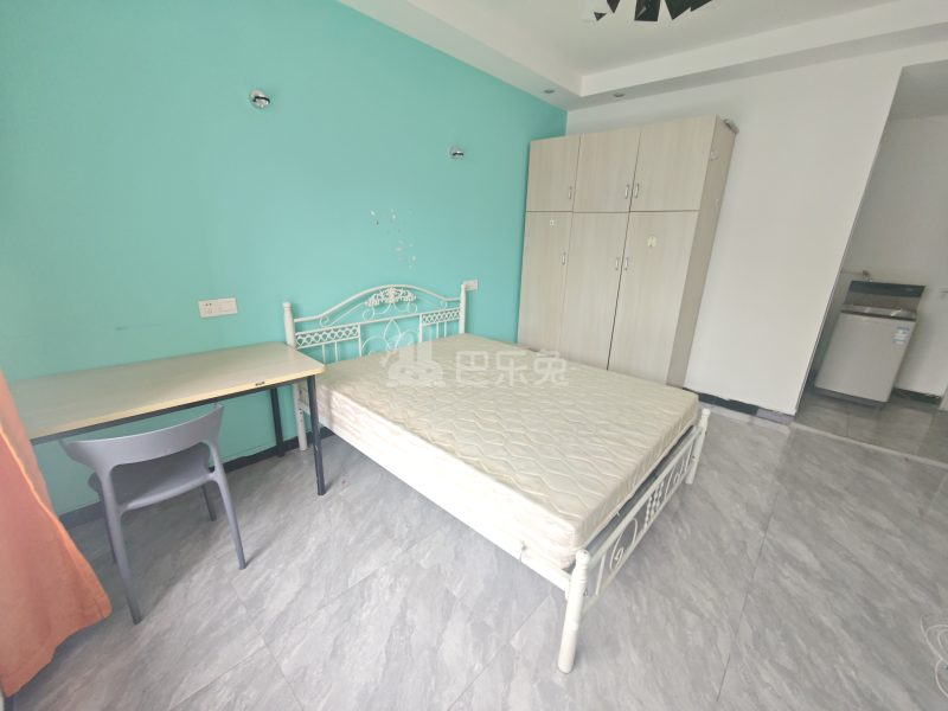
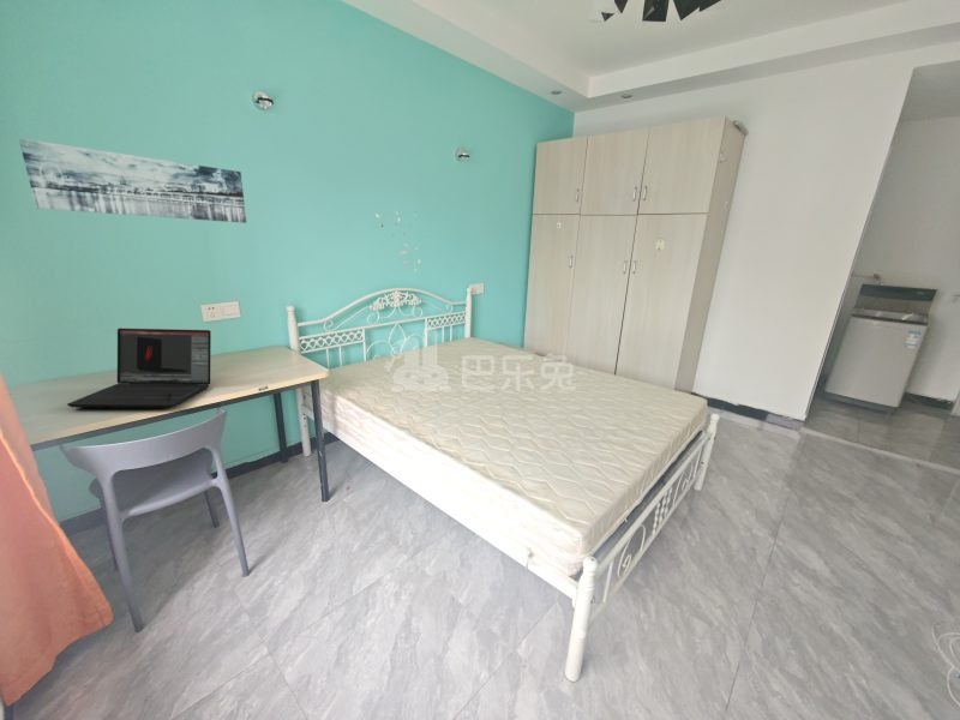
+ wall art (150, 187)
+ laptop (144, 366)
